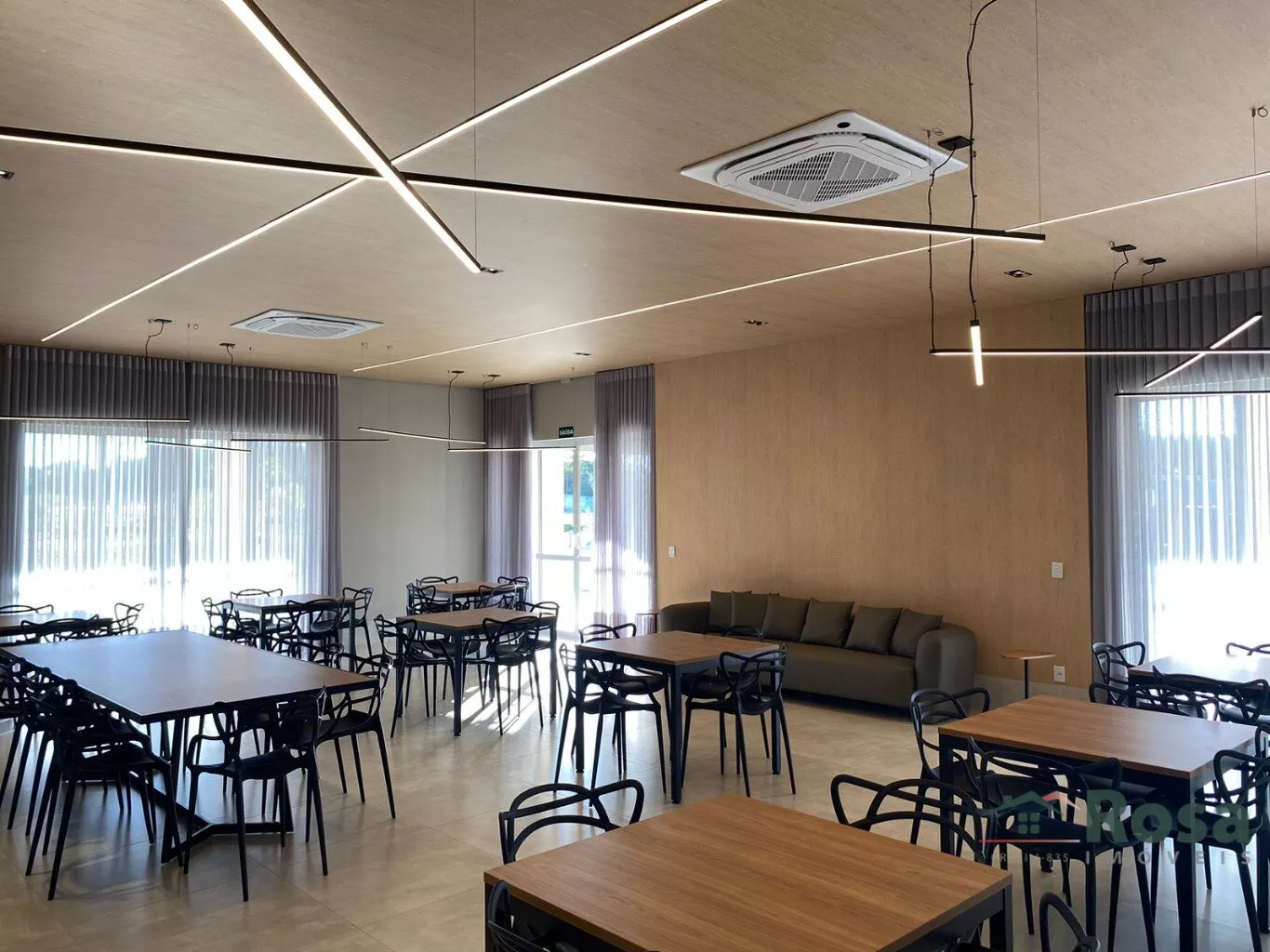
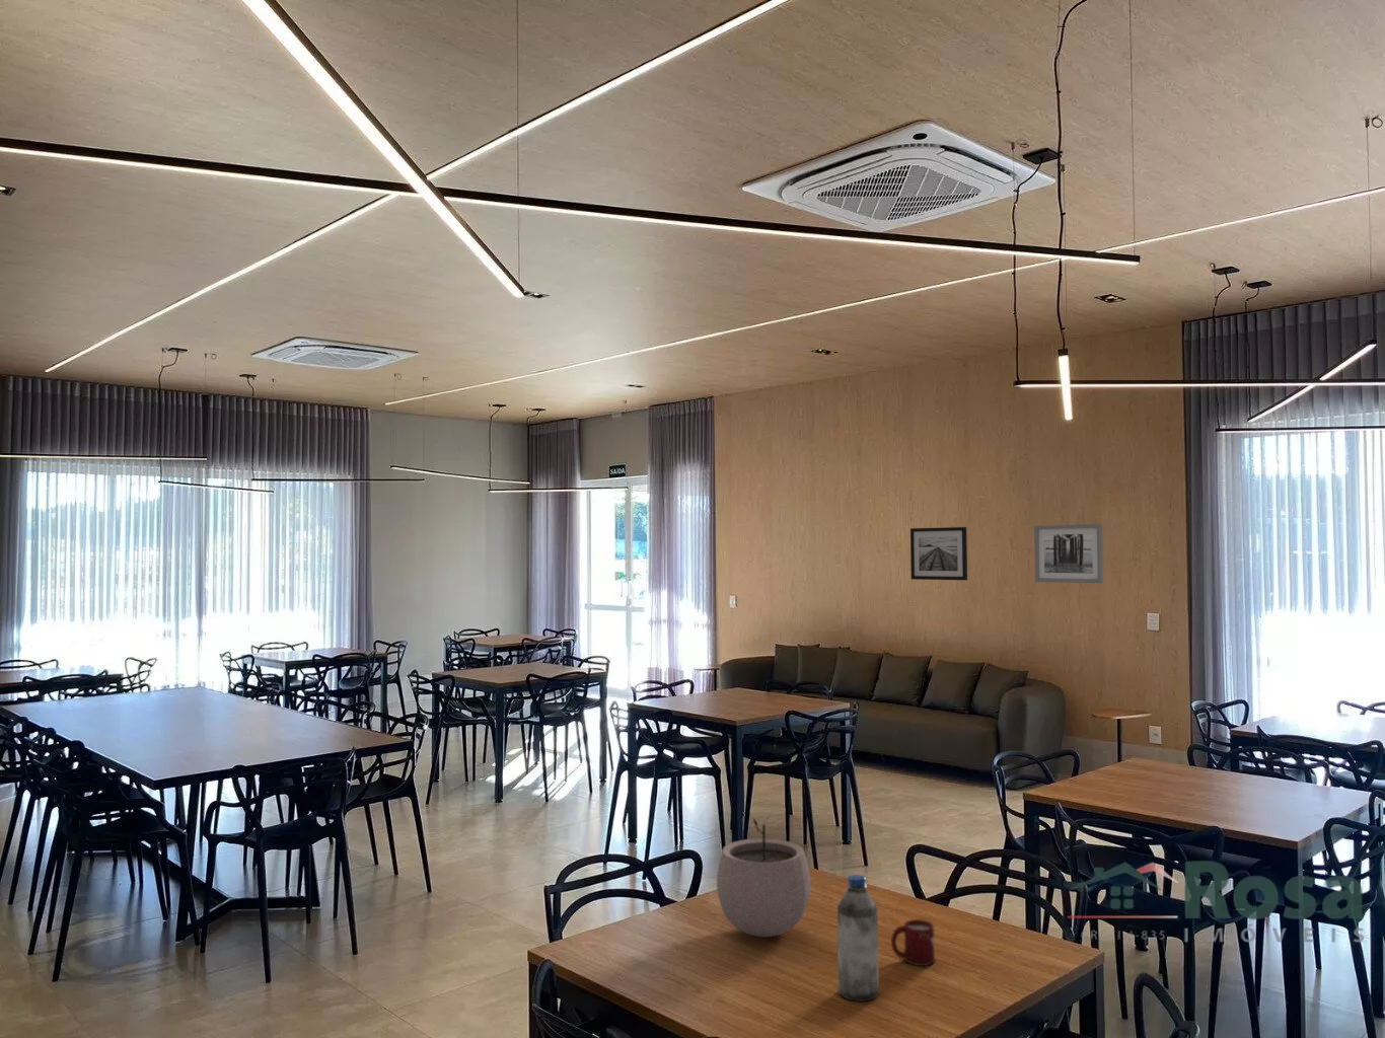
+ water bottle (857, 934)
+ wall art (938, 554)
+ wall art (1068, 554)
+ plant pot (762, 872)
+ cup (913, 942)
